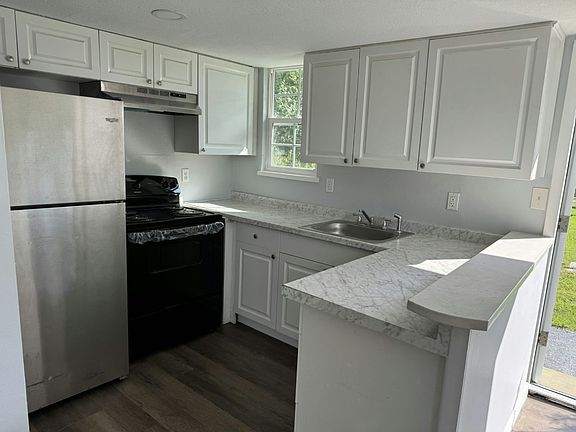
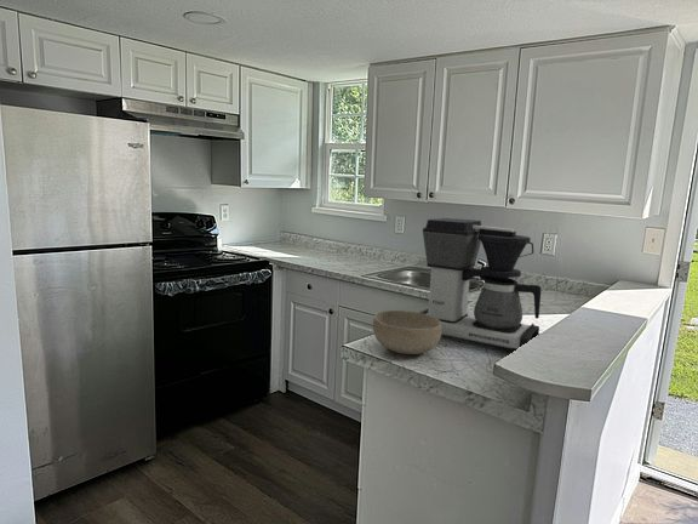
+ bowl (406, 334)
+ coffee maker (481, 278)
